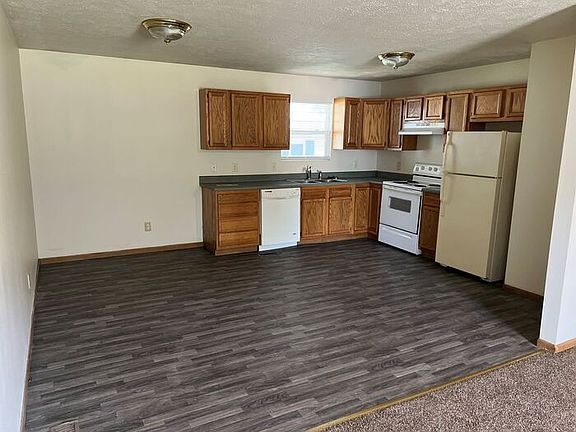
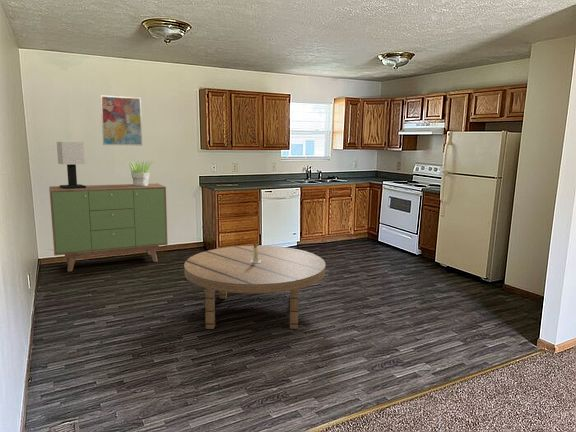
+ sideboard (110, 225)
+ dining table (255, 277)
+ table lamp (71, 164)
+ potted plant (140, 173)
+ wall art (121, 121)
